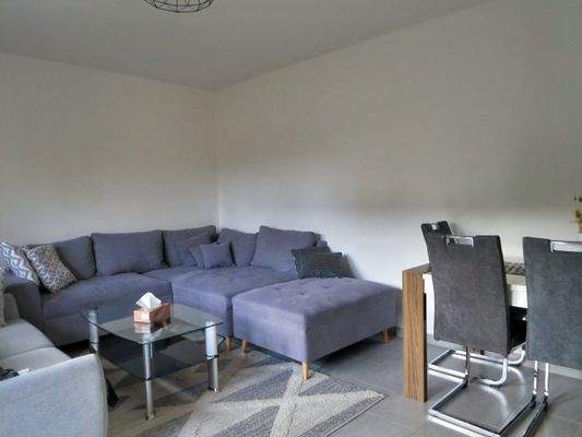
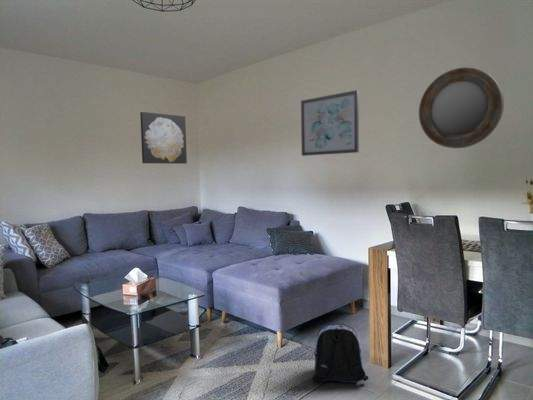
+ home mirror (458, 108)
+ backpack (338, 350)
+ wall art (328, 125)
+ wall art (164, 139)
